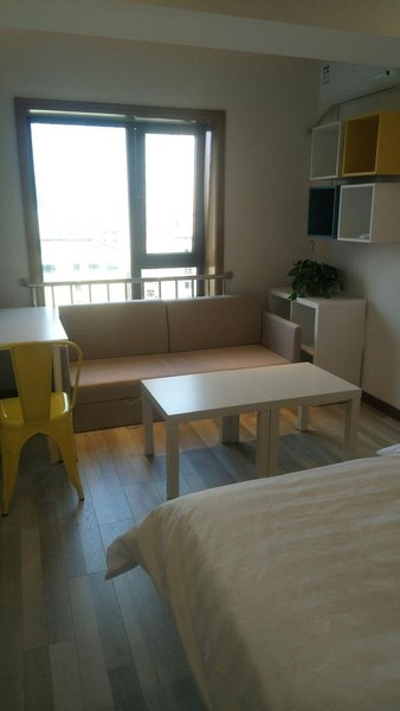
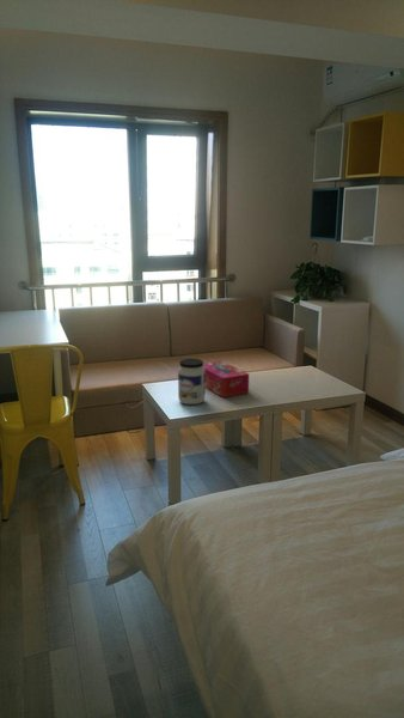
+ jar (191, 381)
+ tissue box (221, 377)
